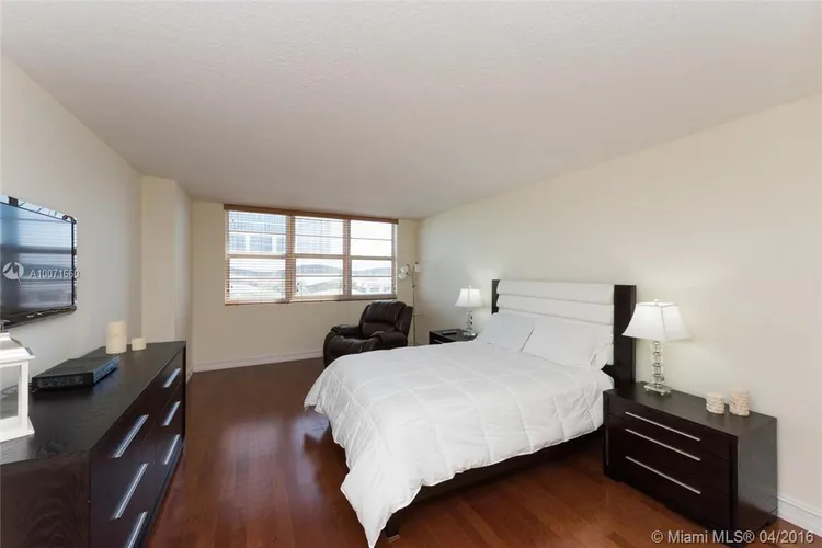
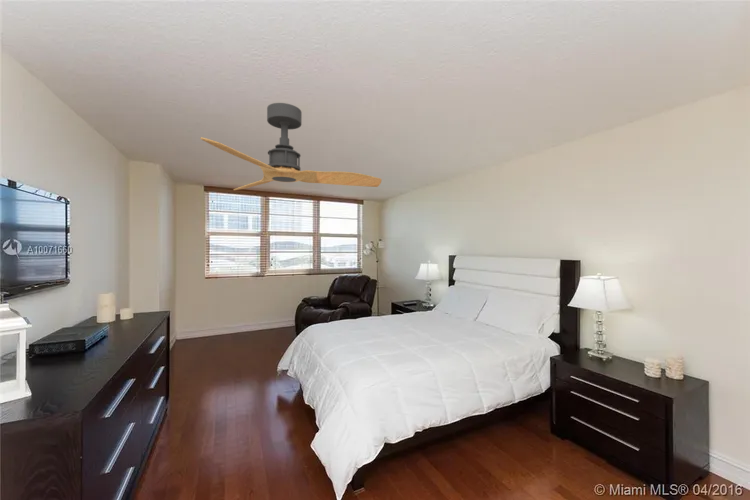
+ ceiling fan (298, 153)
